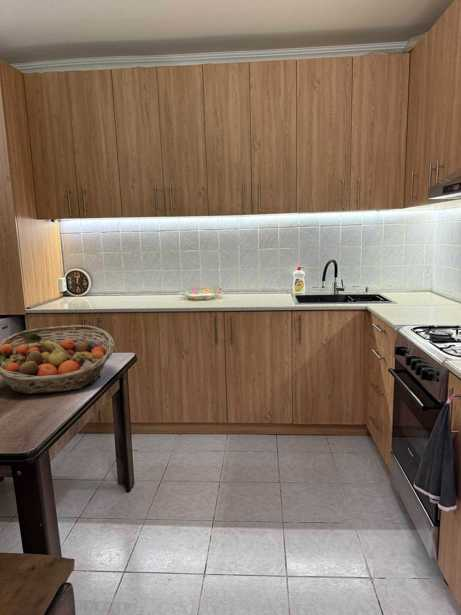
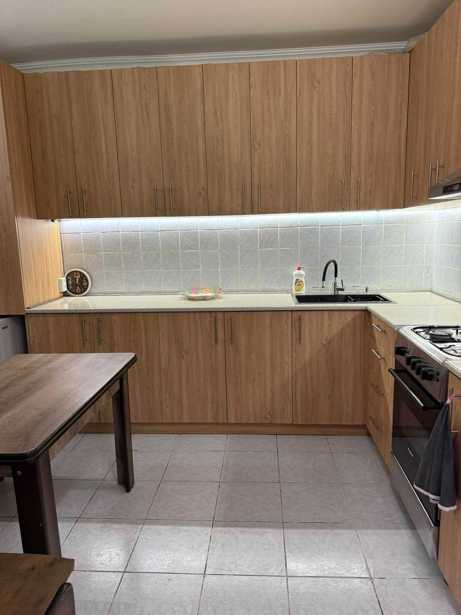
- fruit basket (55, 358)
